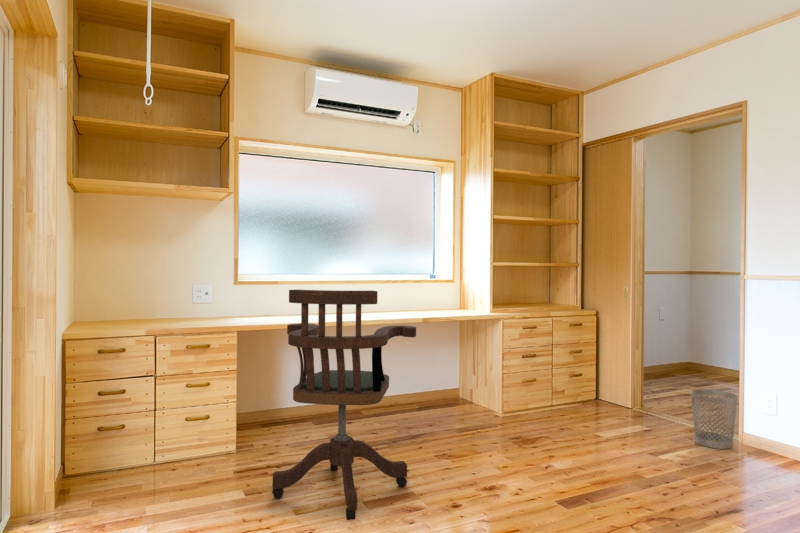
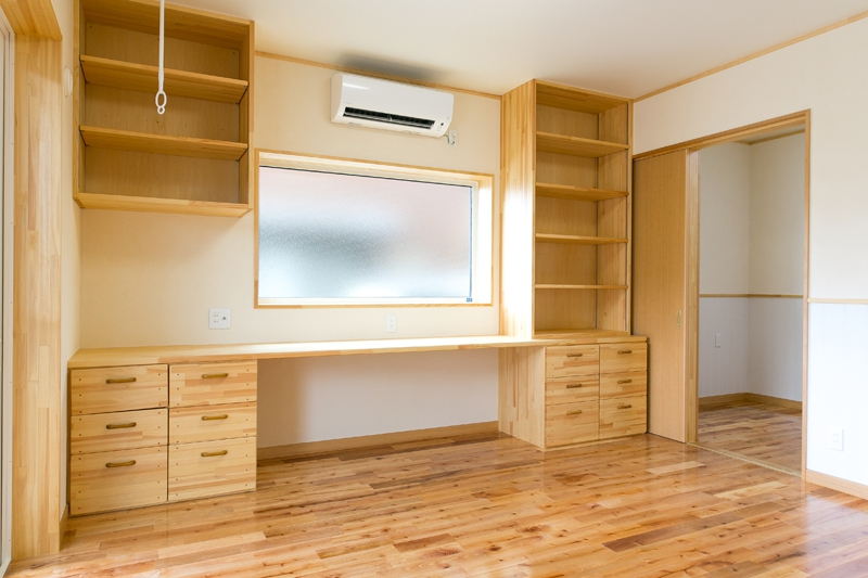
- wastebasket (713, 418)
- office chair (342, 389)
